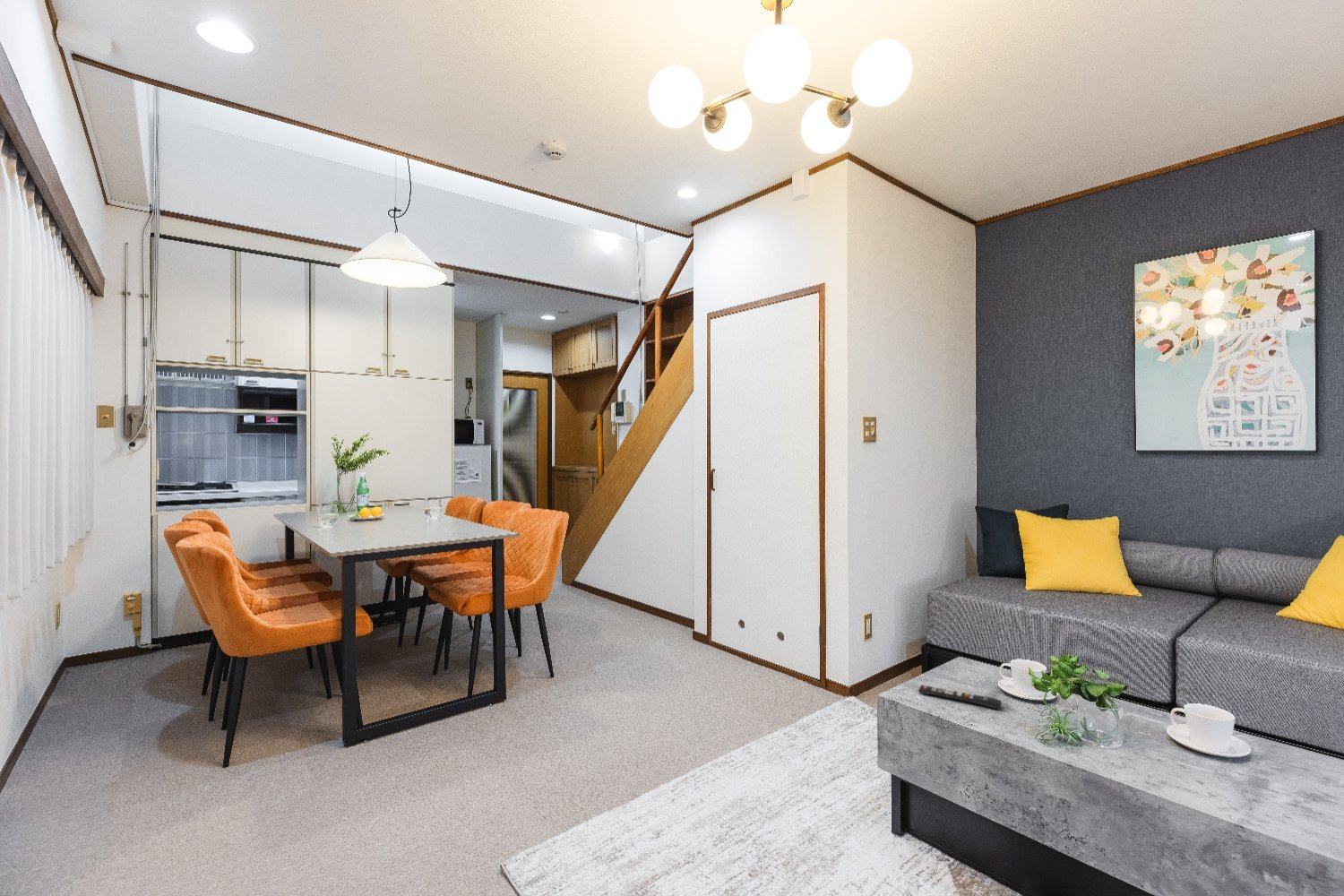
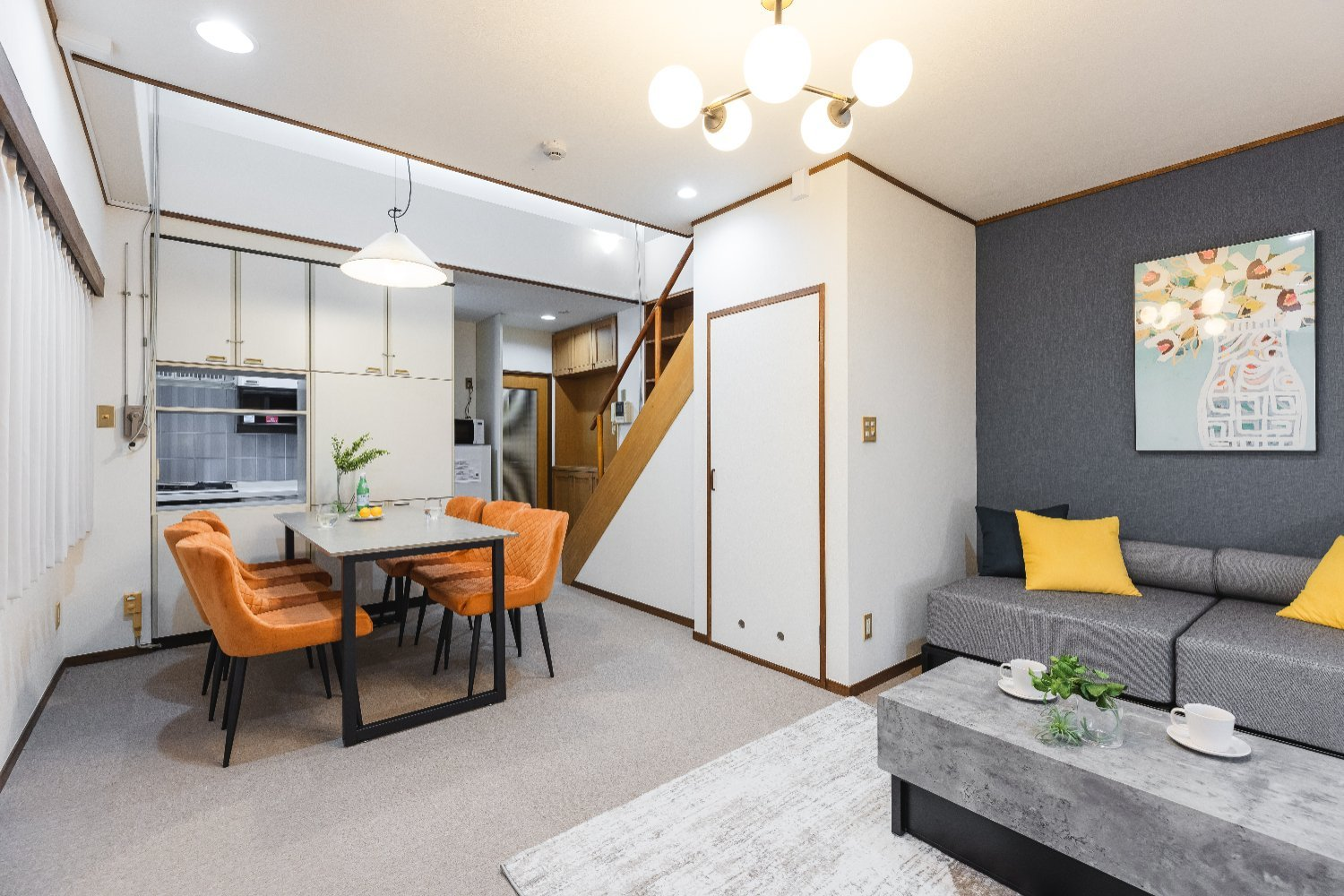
- remote control (959, 696)
